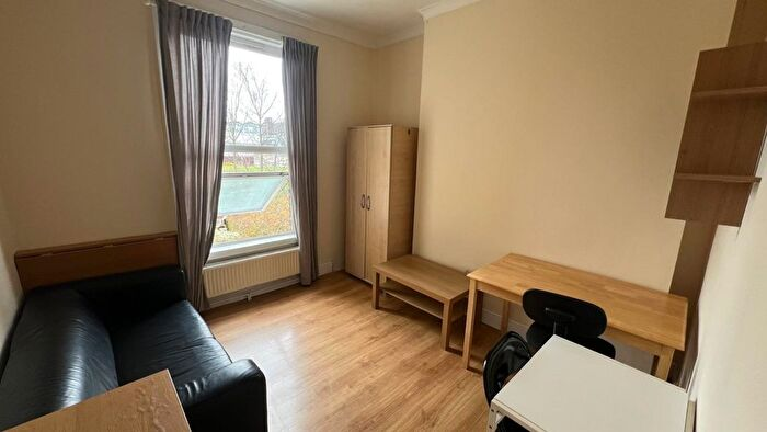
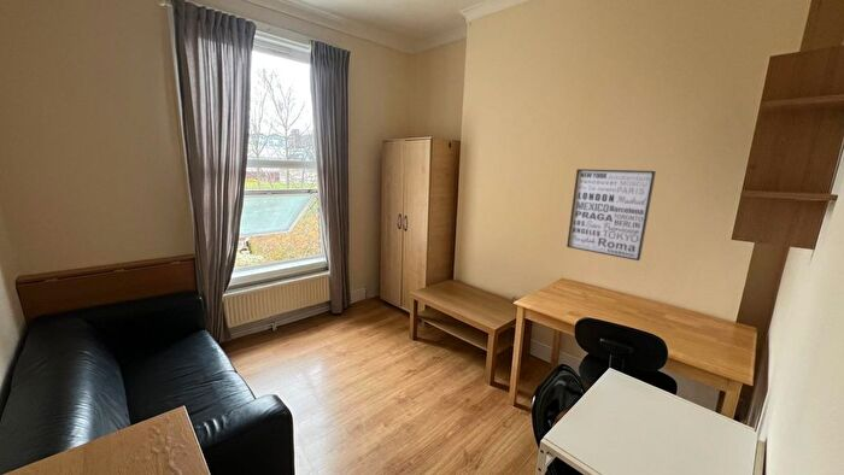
+ wall art (606, 212)
